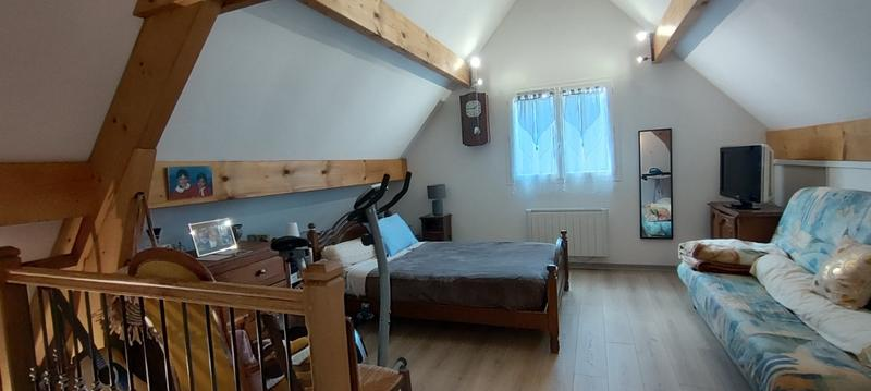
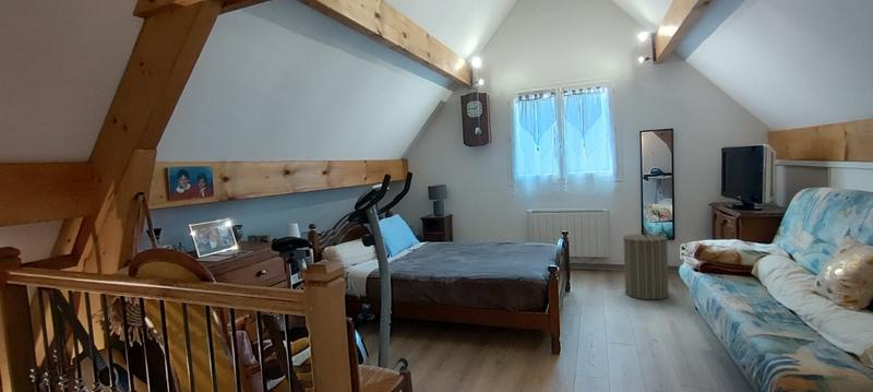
+ laundry hamper (645, 261)
